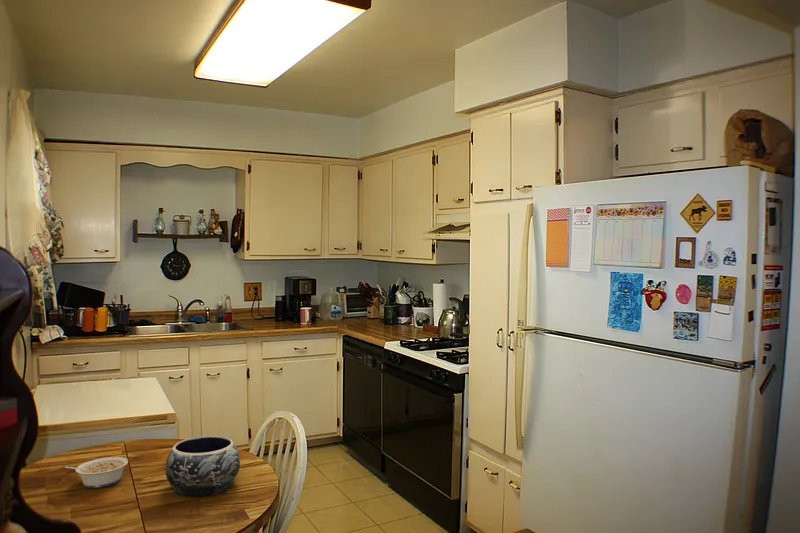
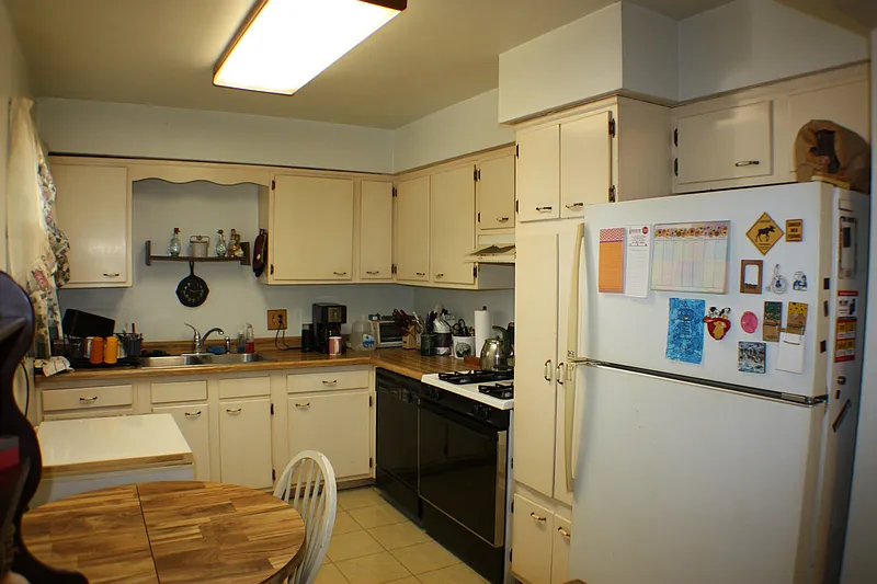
- decorative bowl (203, 465)
- legume (100, 472)
